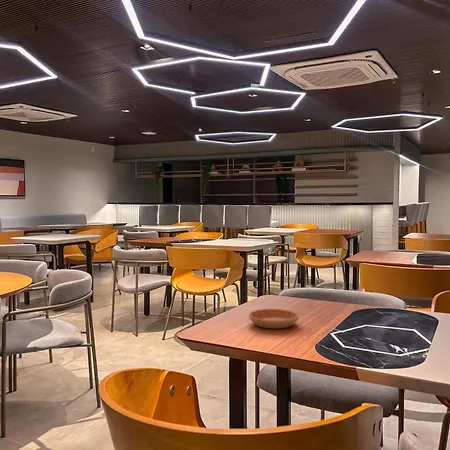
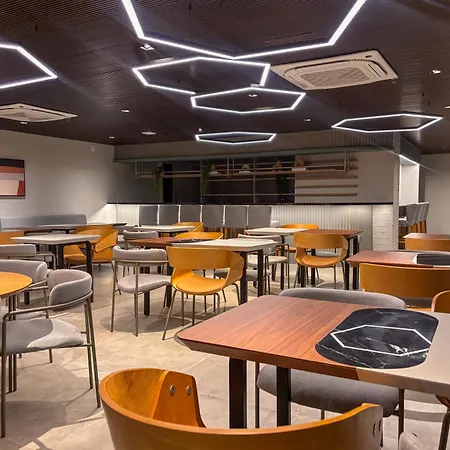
- saucer (273, 318)
